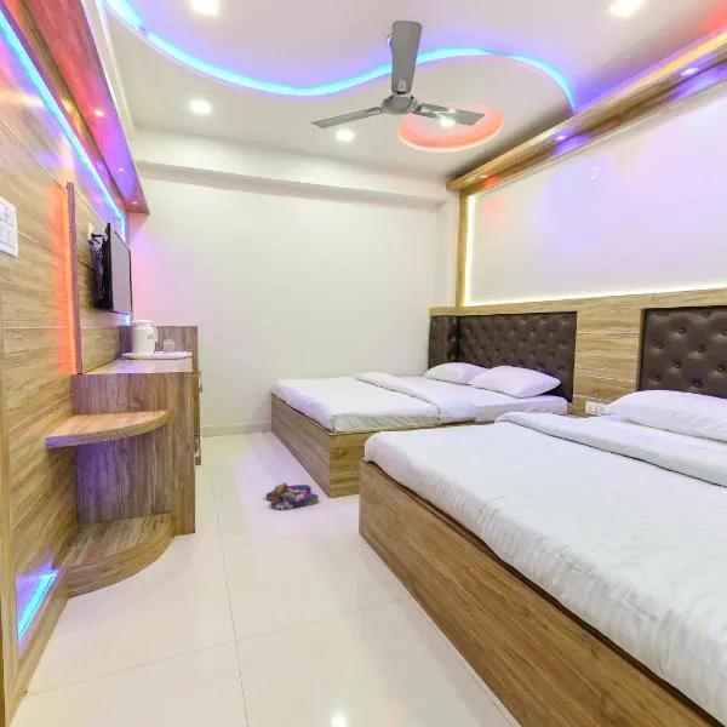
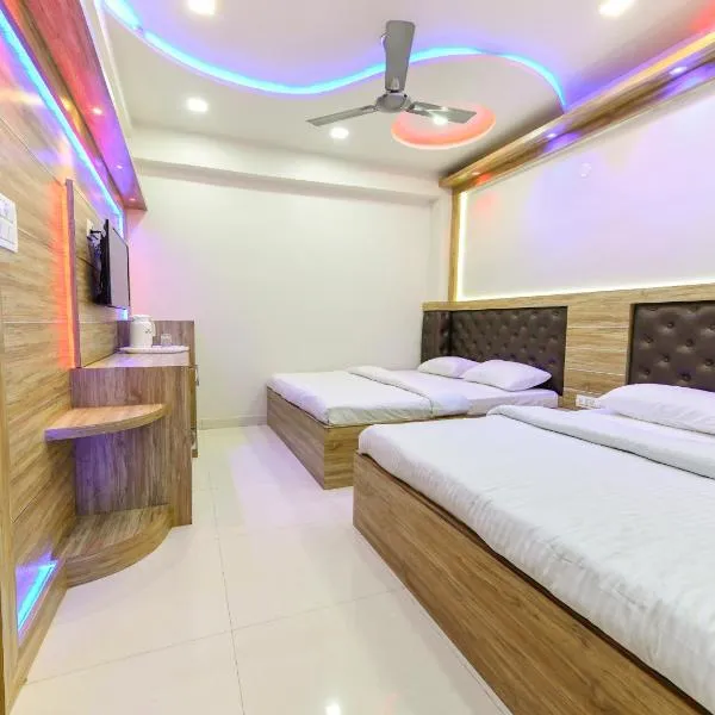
- slippers (291, 492)
